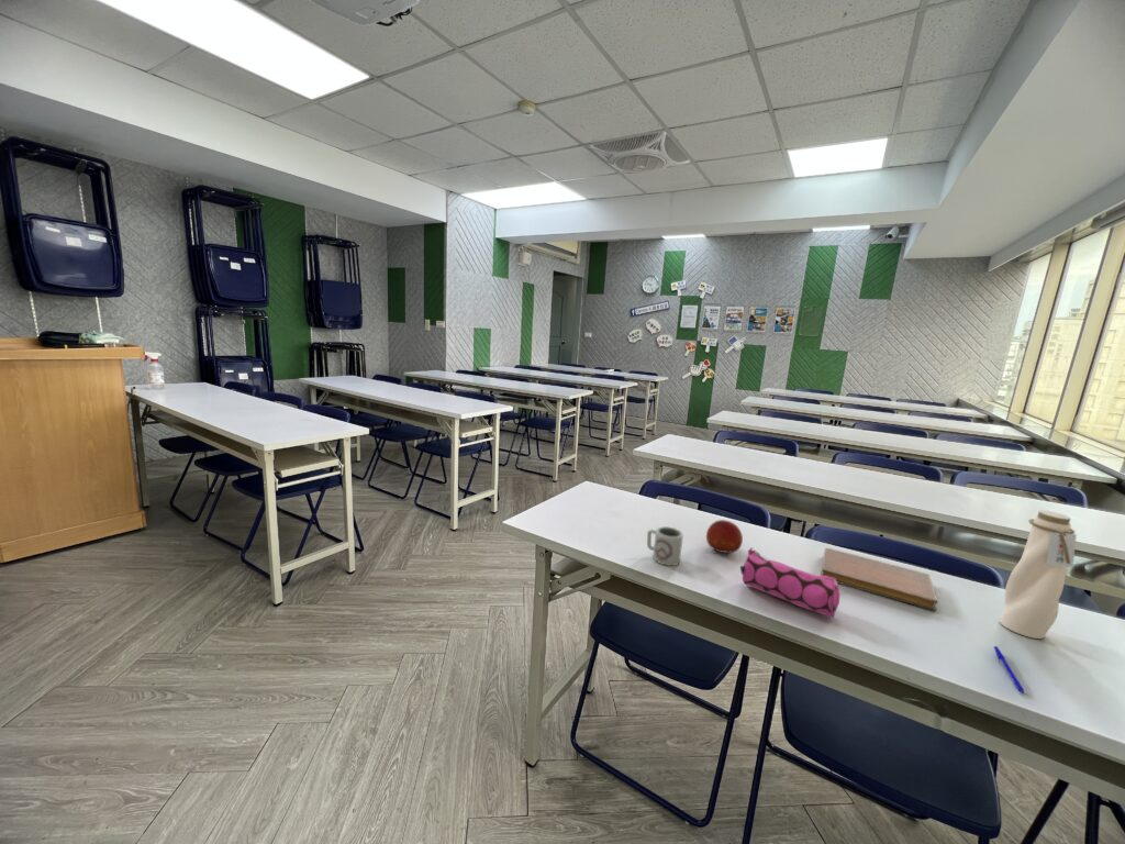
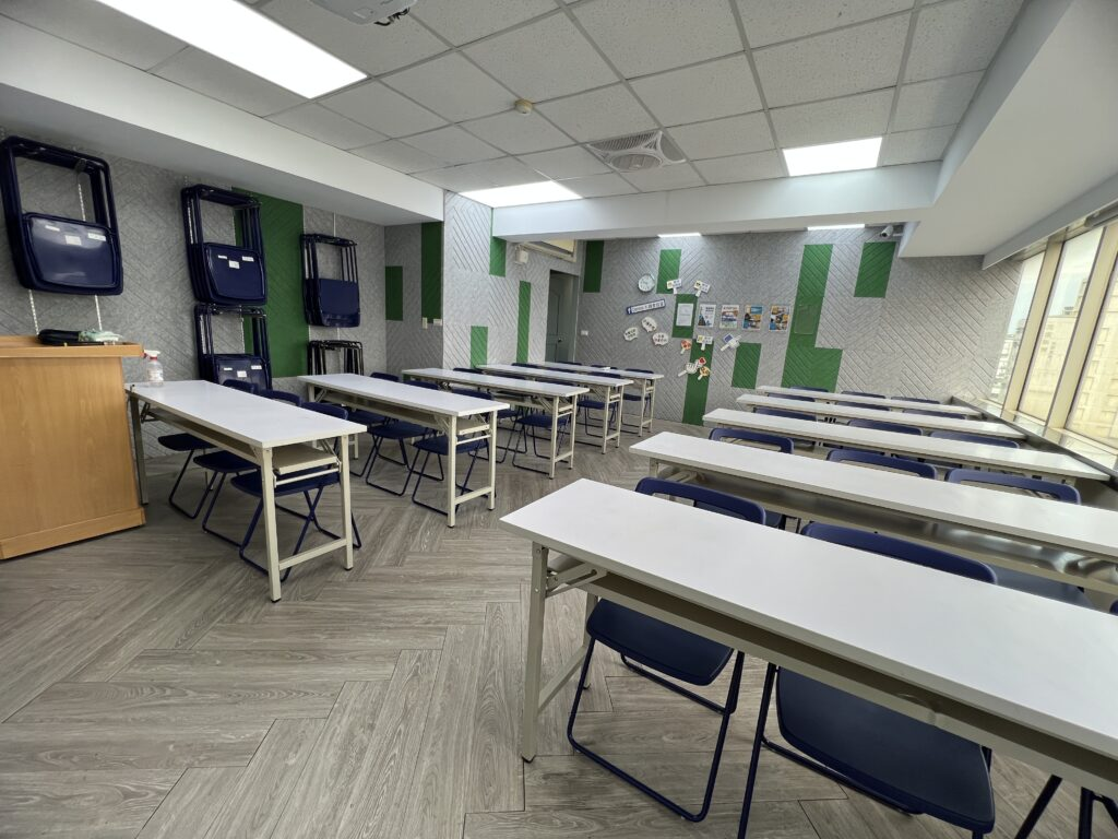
- pen (1009, 668)
- notebook (875, 575)
- pencil case (789, 580)
- fruit (724, 535)
- water bottle (1040, 574)
- cup (664, 544)
